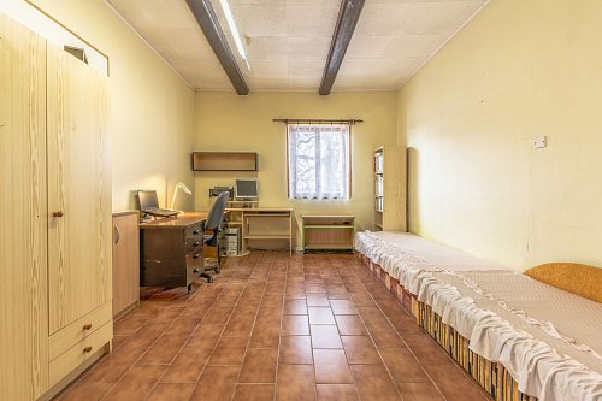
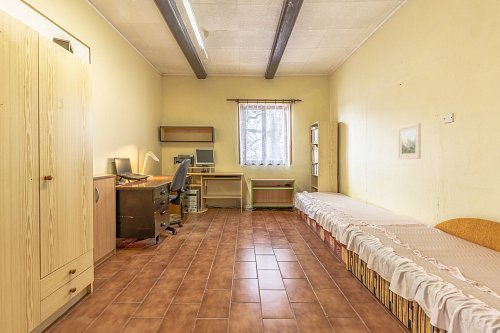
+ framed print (408, 142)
